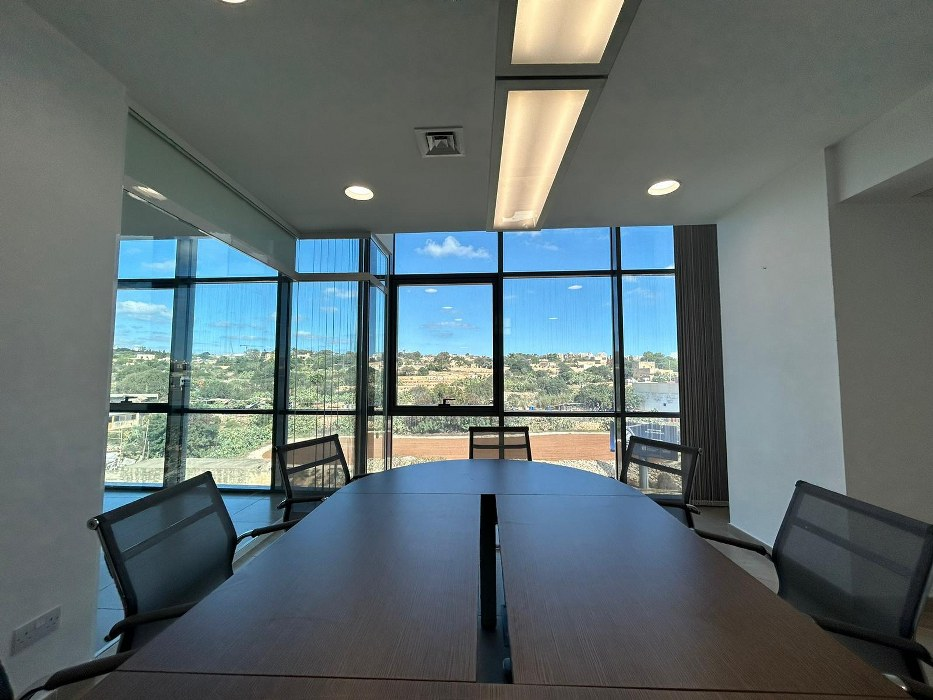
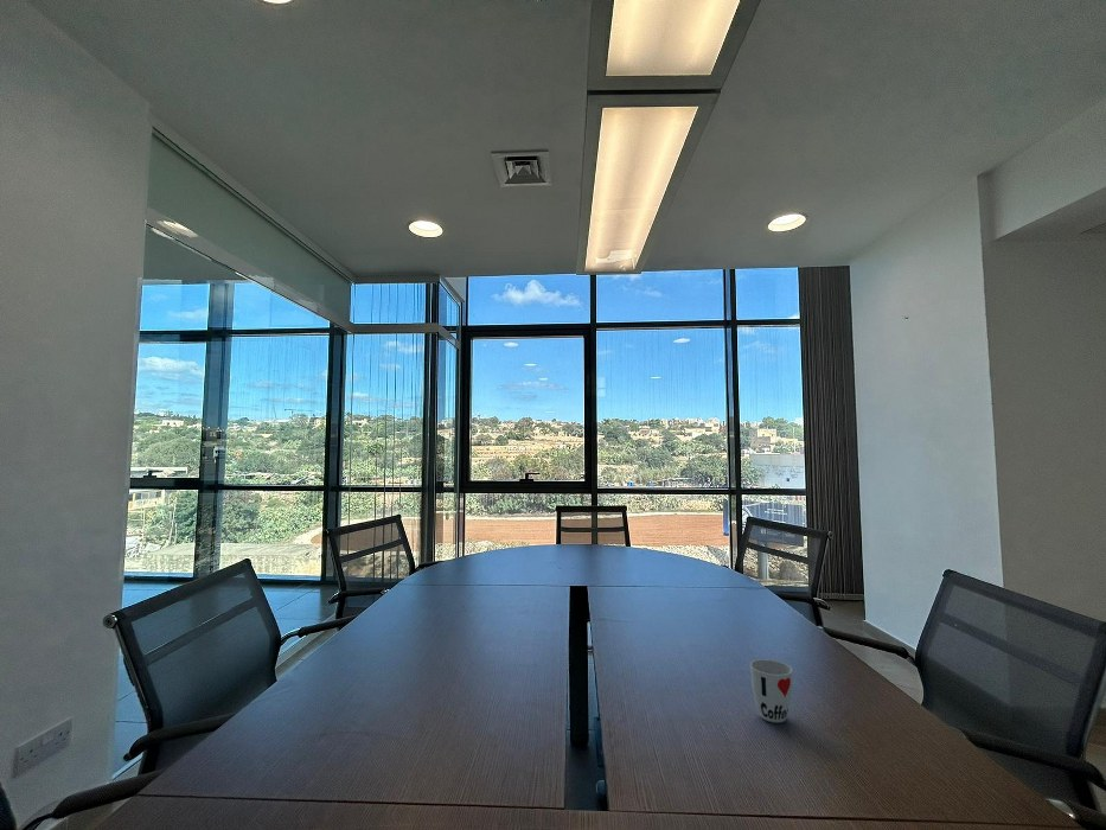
+ cup (771, 691)
